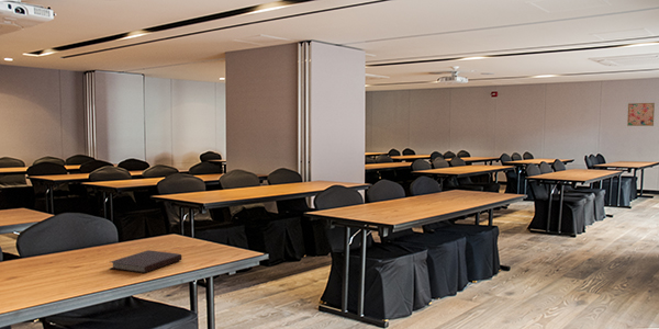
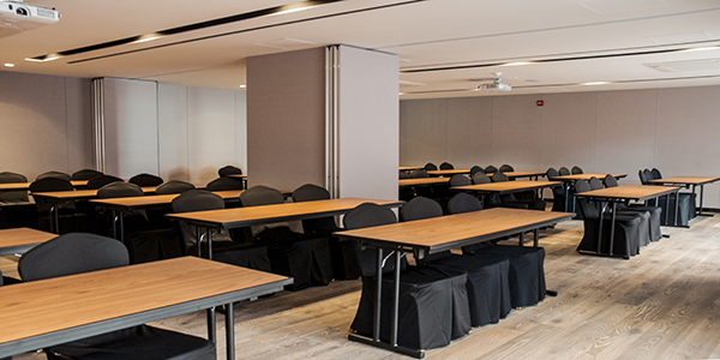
- wall art (640, 114)
- notebook (146, 261)
